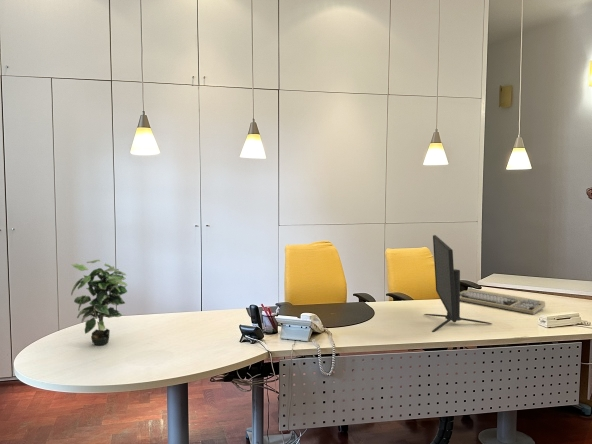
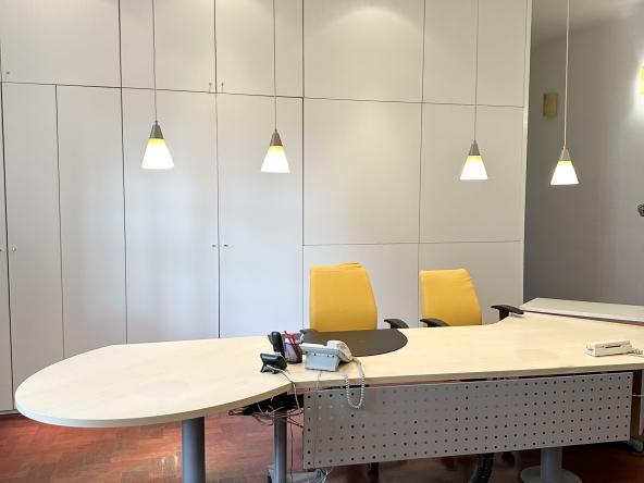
- keyboard (497, 300)
- monitor (444, 282)
- potted plant (101, 303)
